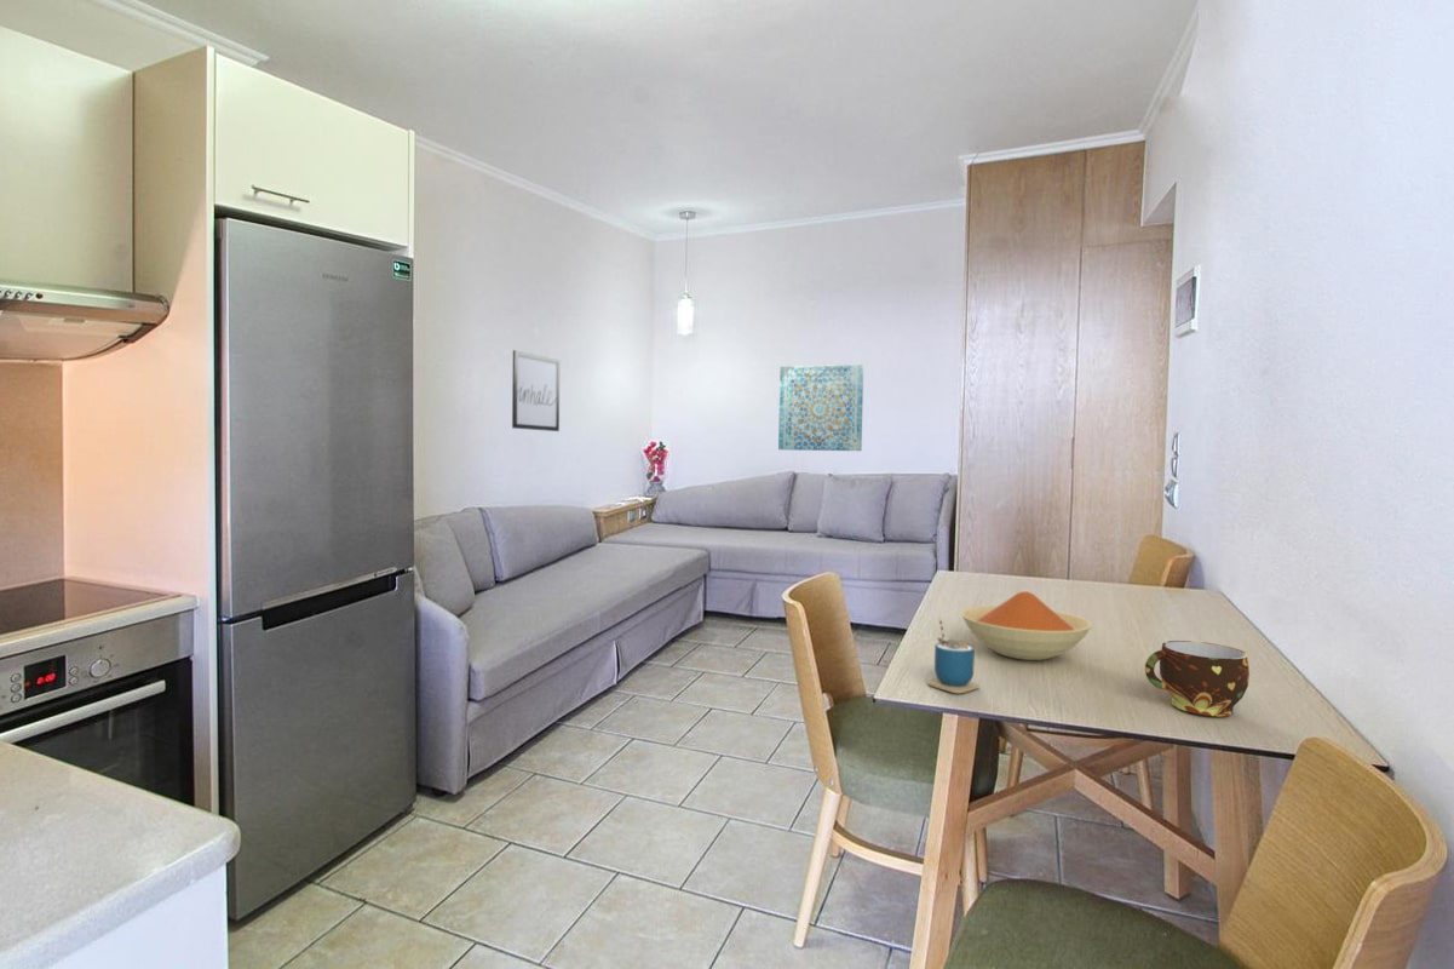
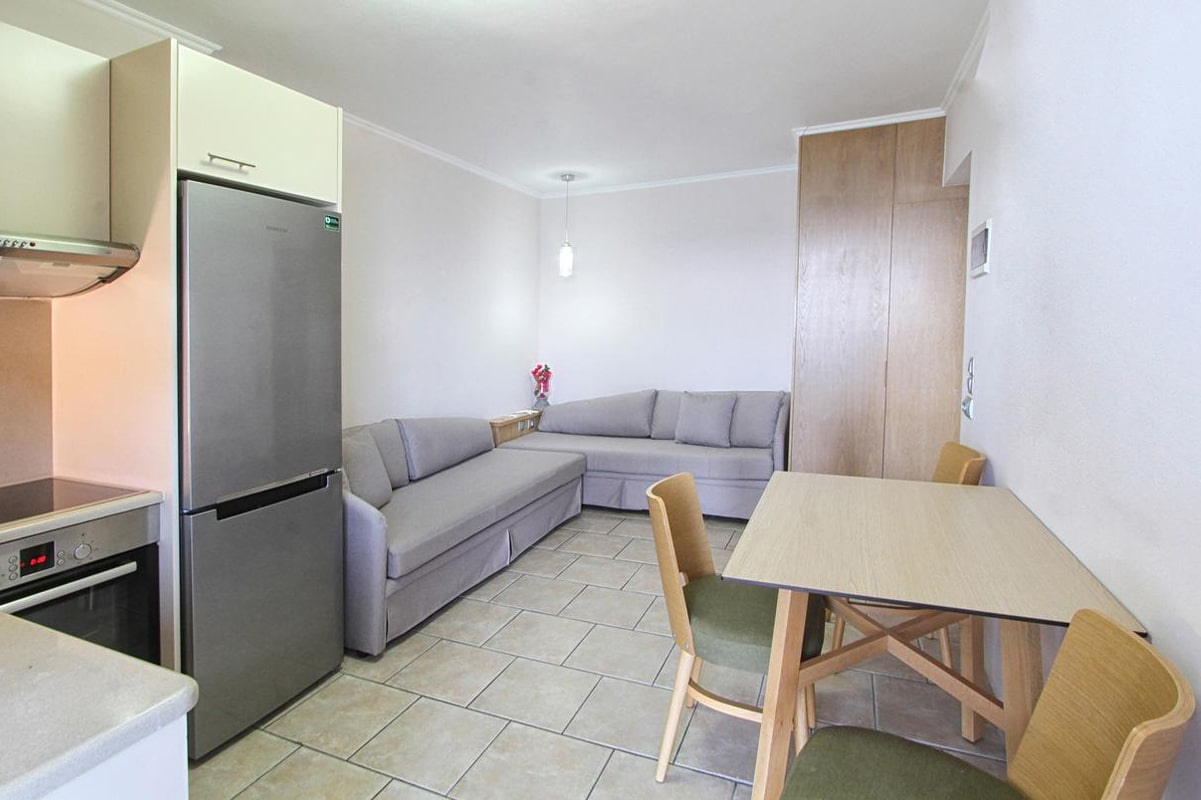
- bowl (1024, 623)
- cup (954, 652)
- wall art (536, 392)
- cup (1199, 678)
- wall art (820, 408)
